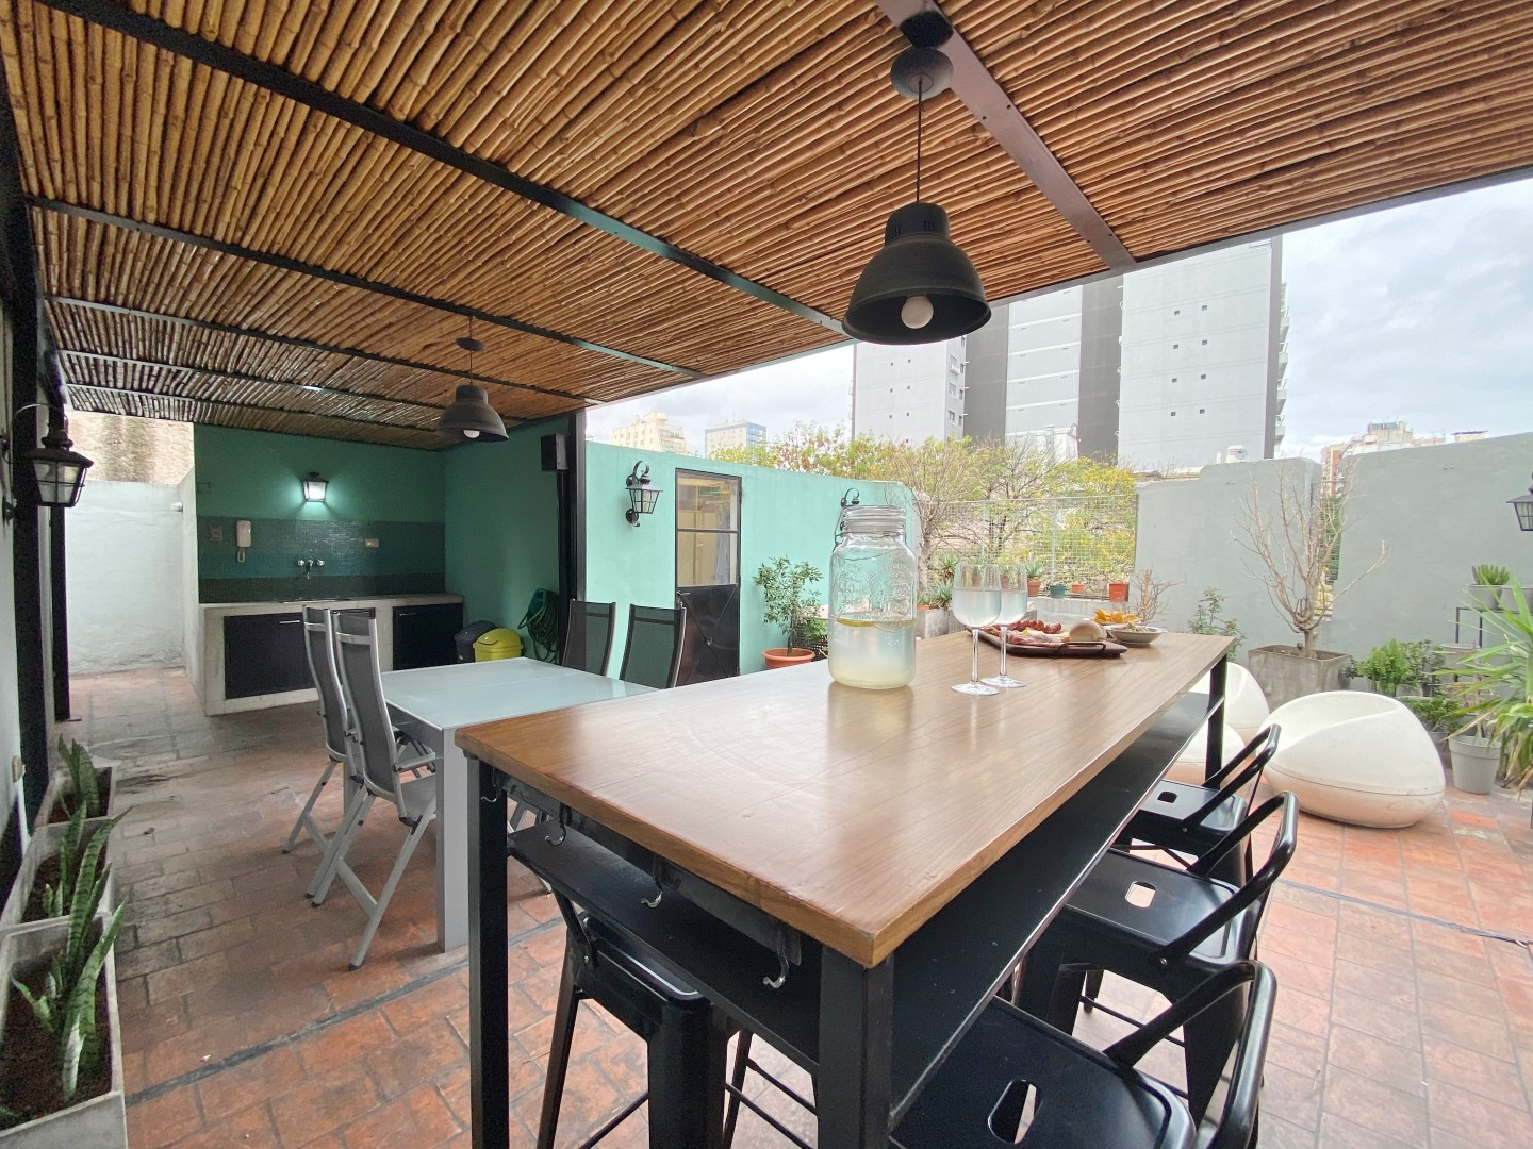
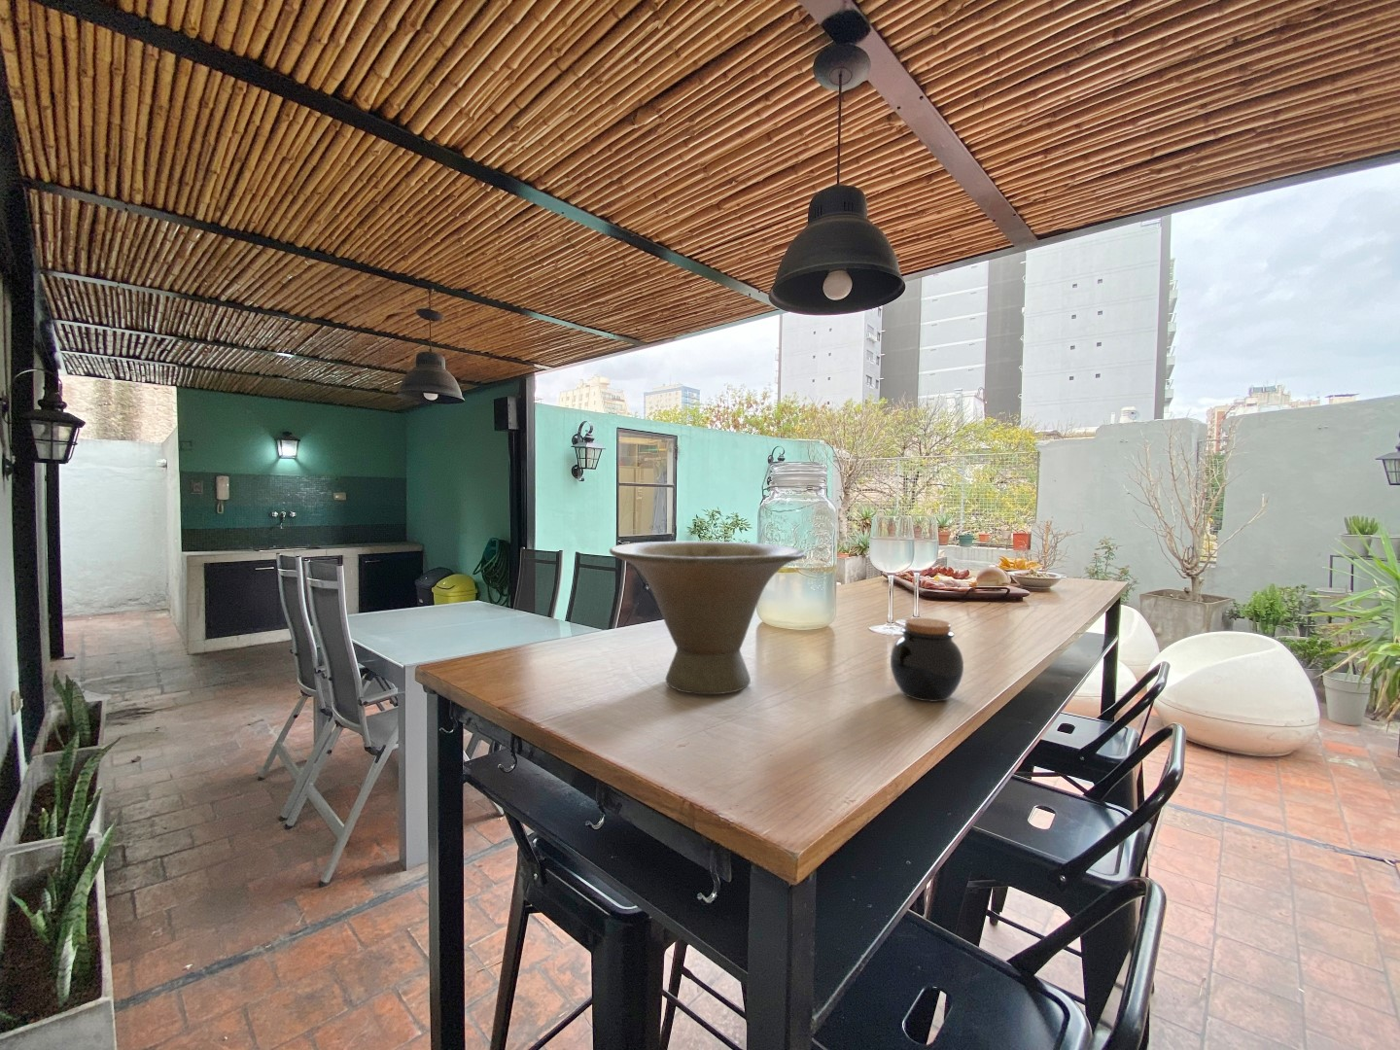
+ jar (926, 658)
+ bowl (704, 615)
